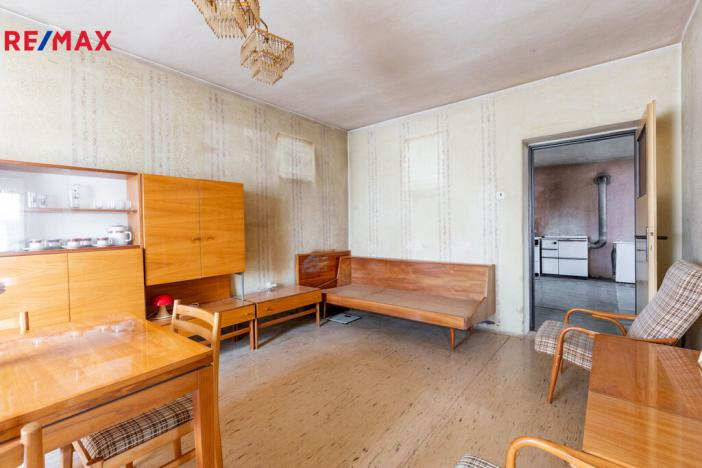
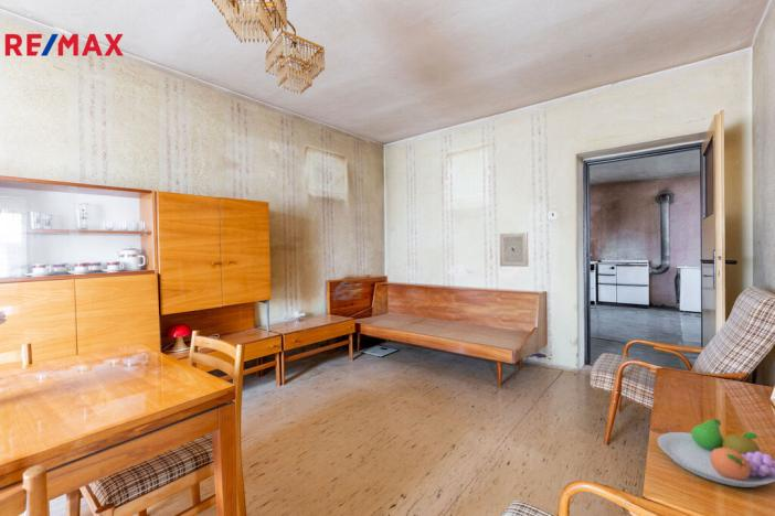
+ wall art (513, 249)
+ fruit bowl (714, 445)
